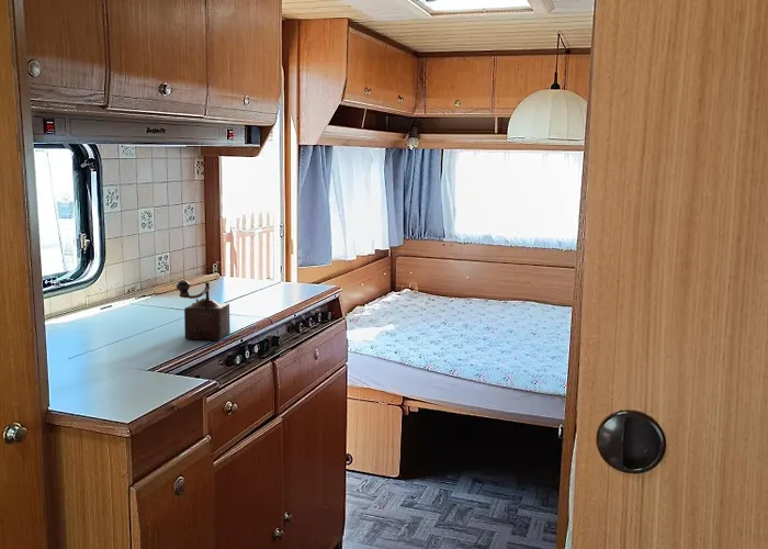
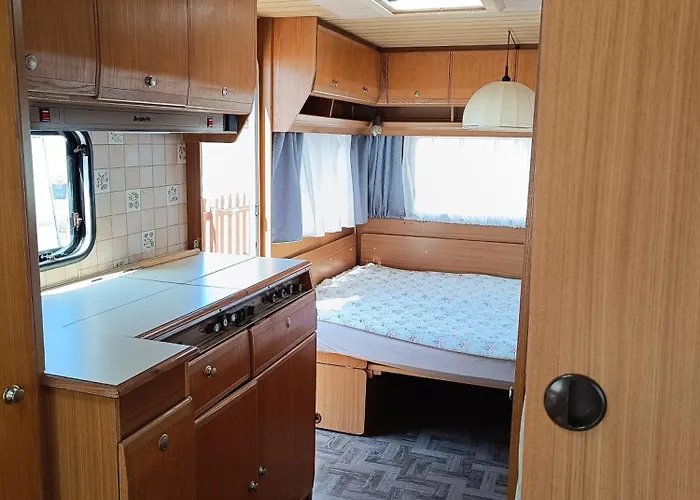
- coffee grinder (202, 307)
